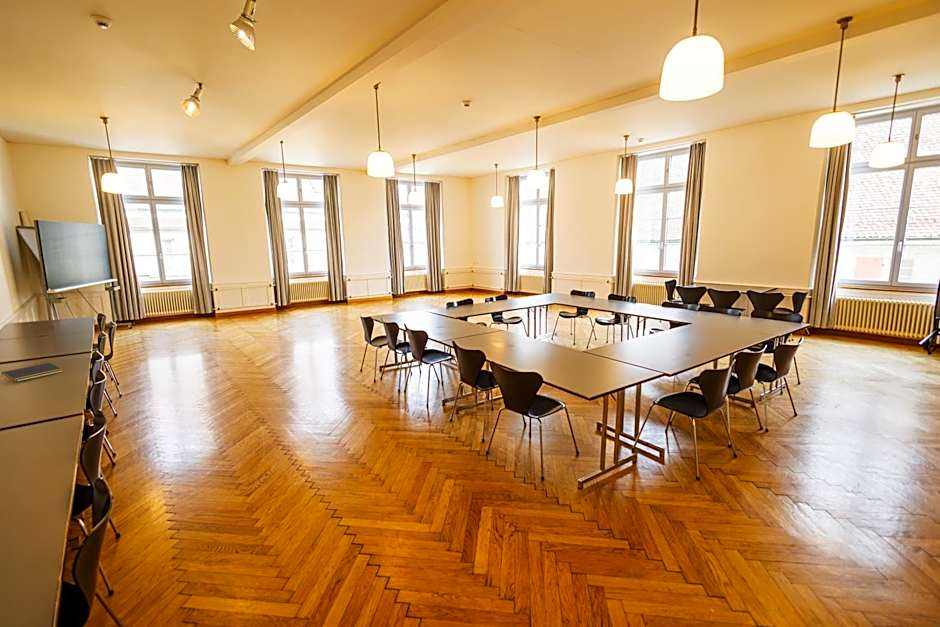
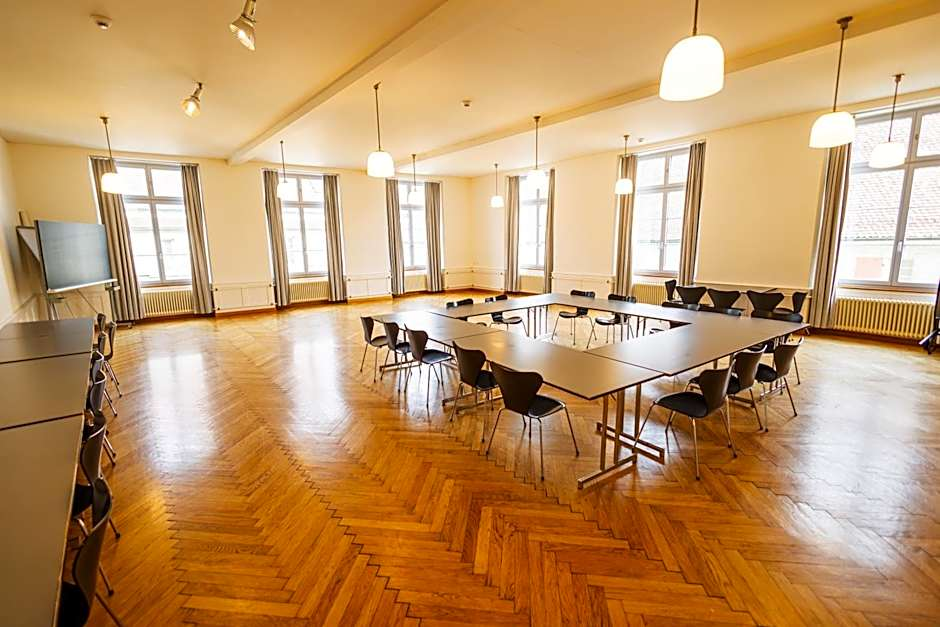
- notepad (33, 371)
